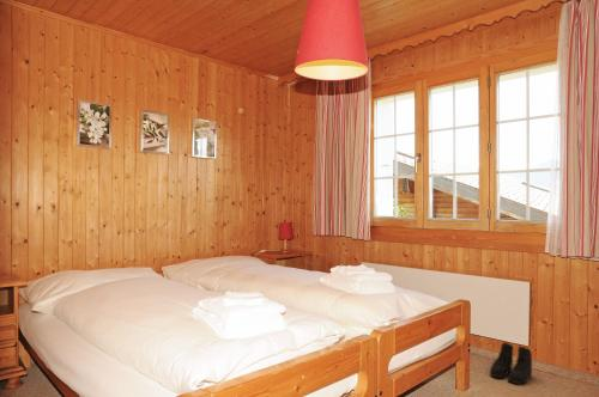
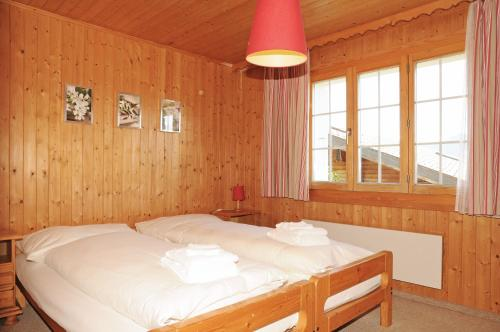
- boots (510, 360)
